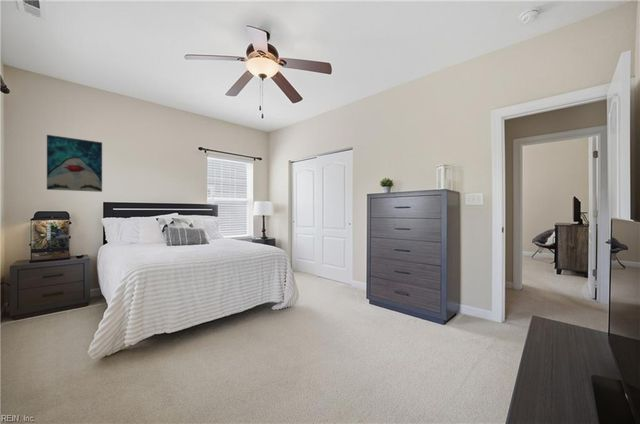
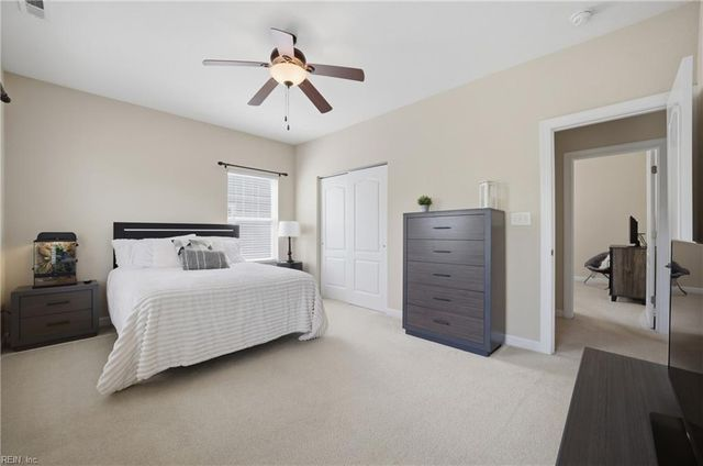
- wall art (75, 164)
